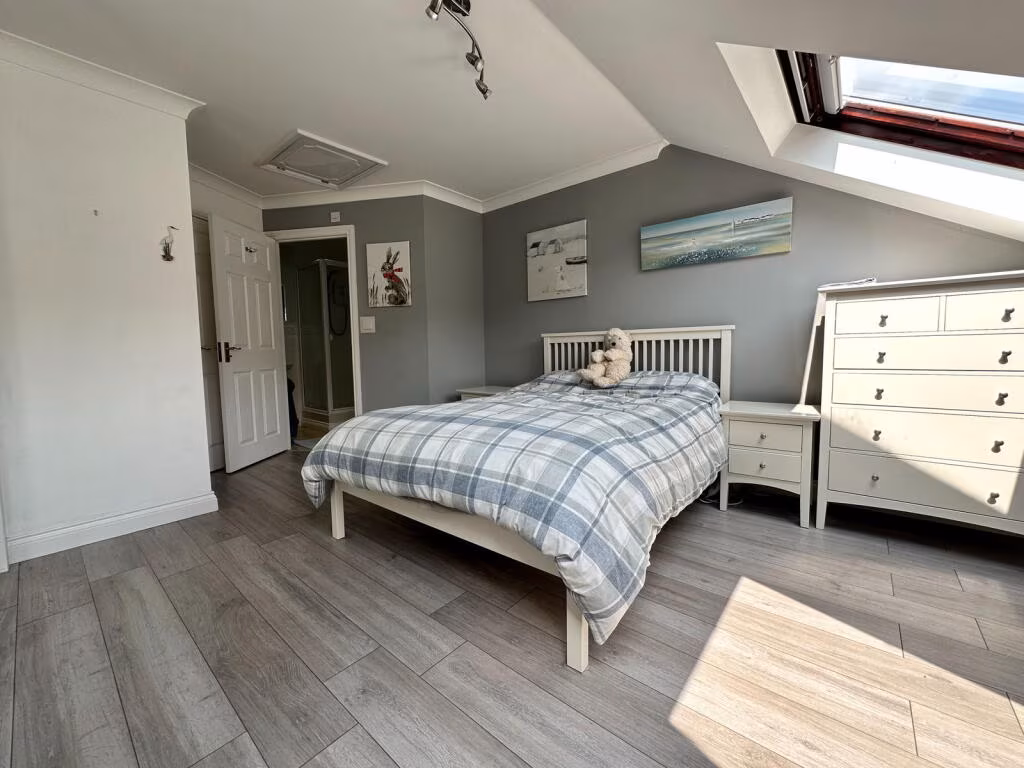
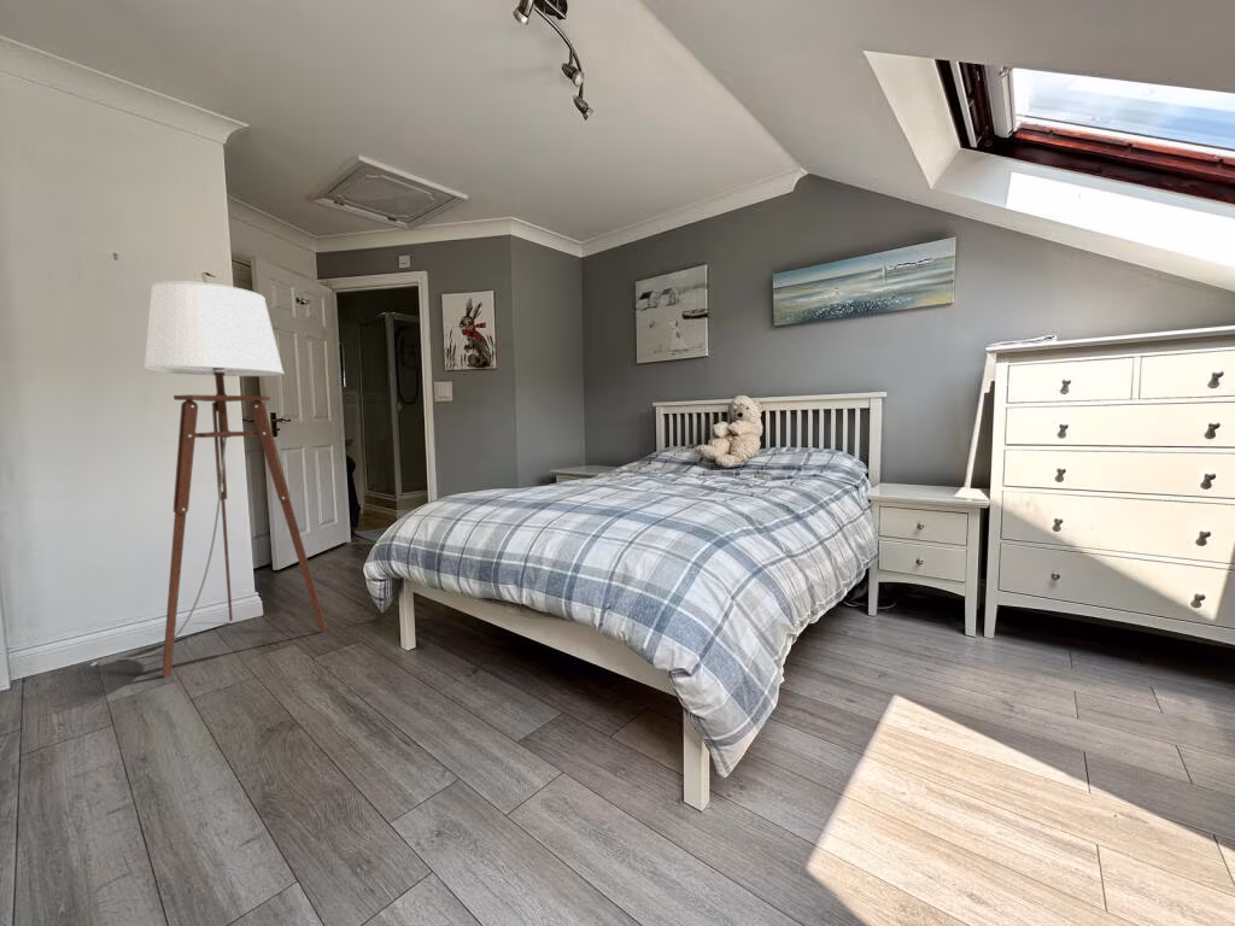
+ floor lamp (191, 474)
